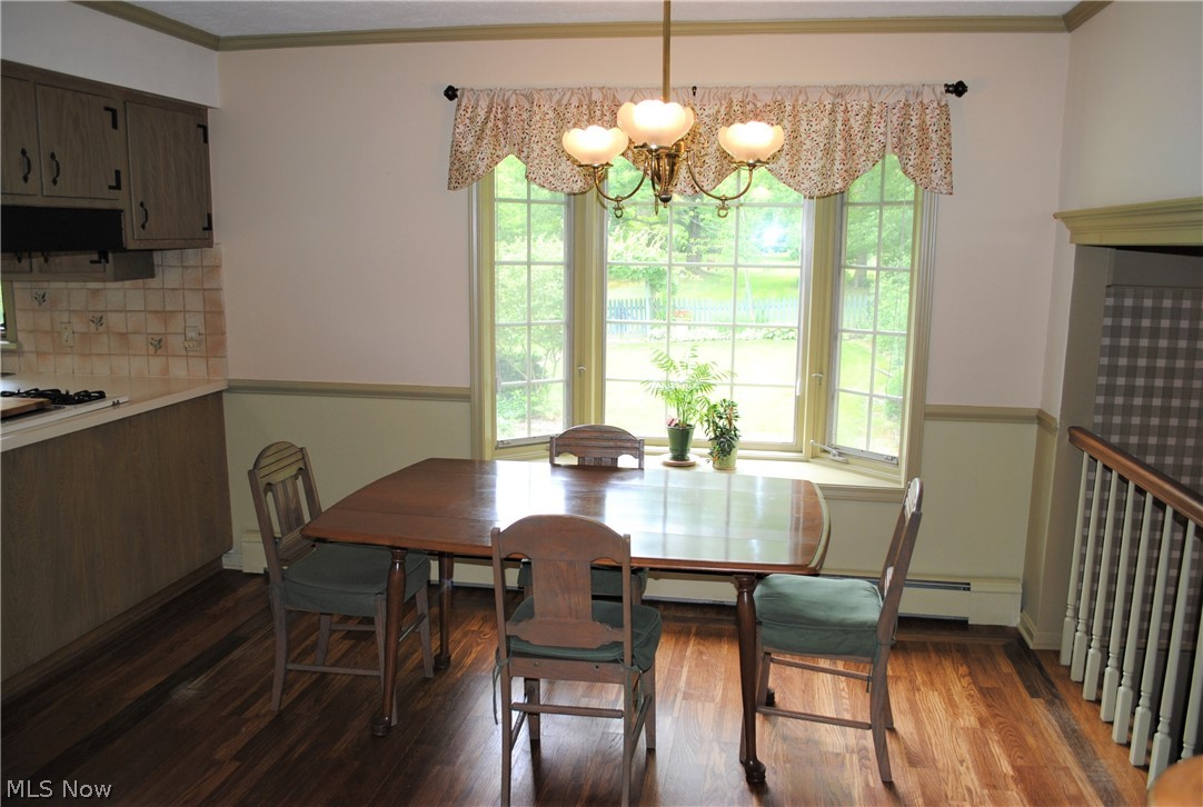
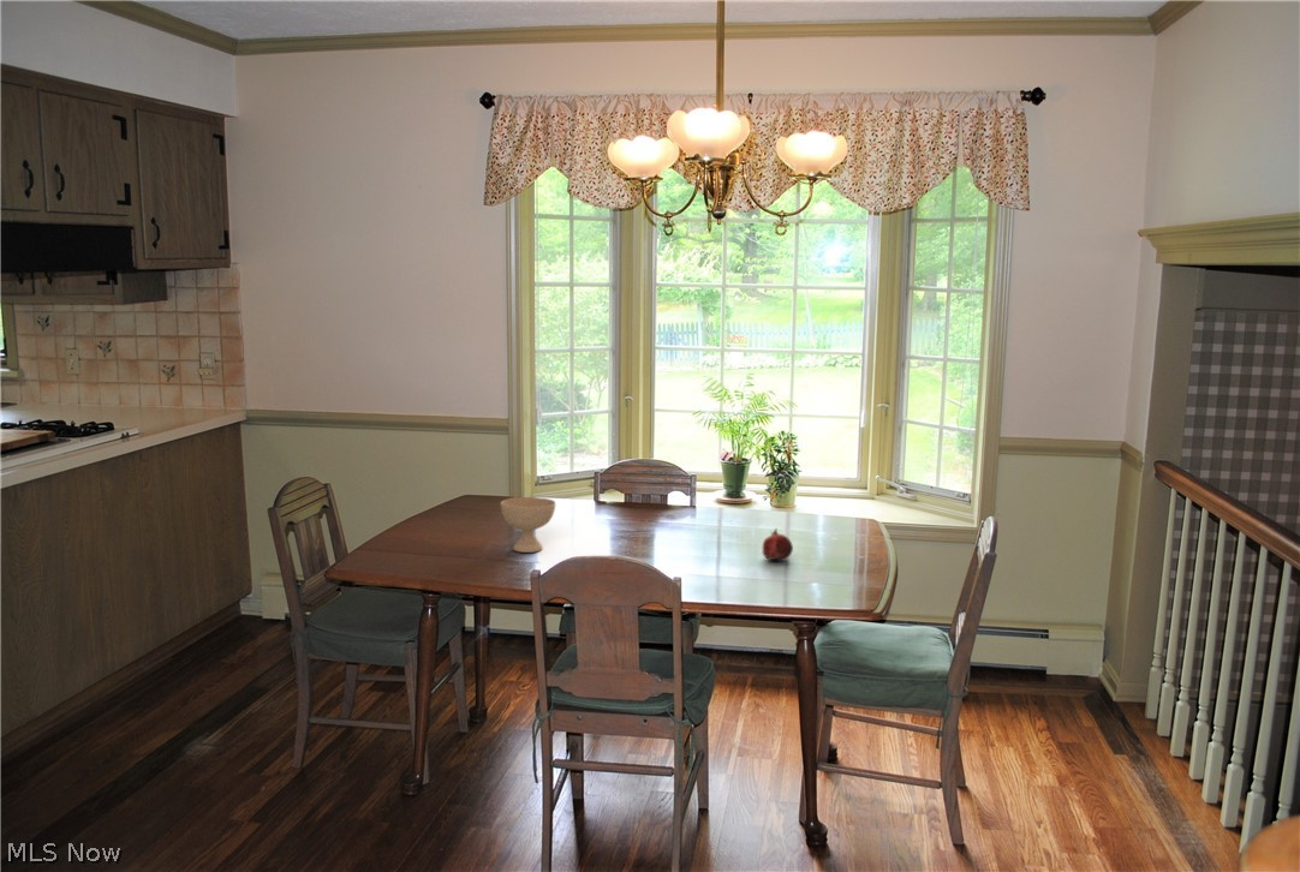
+ fruit (776, 544)
+ bowl (527, 525)
